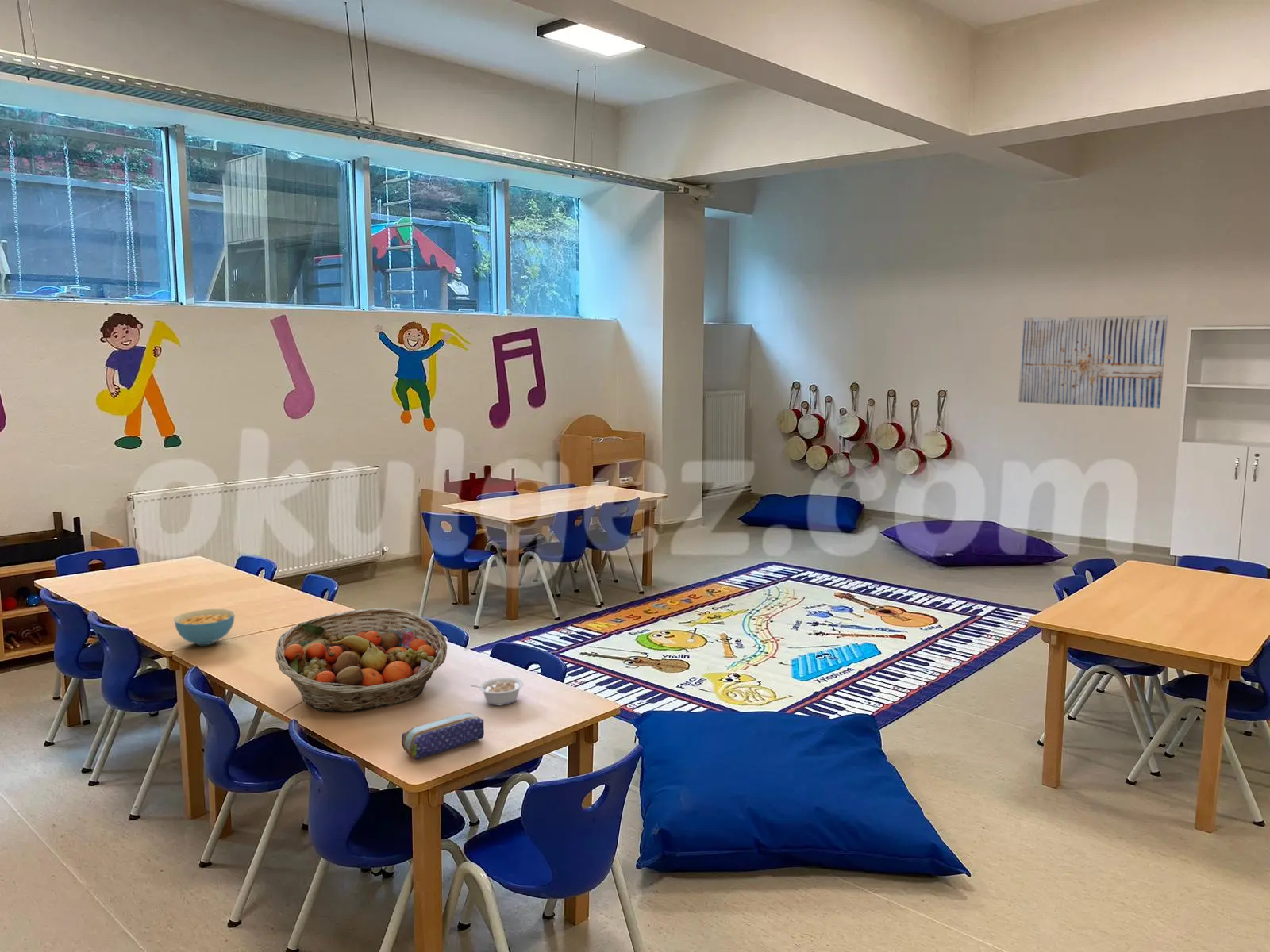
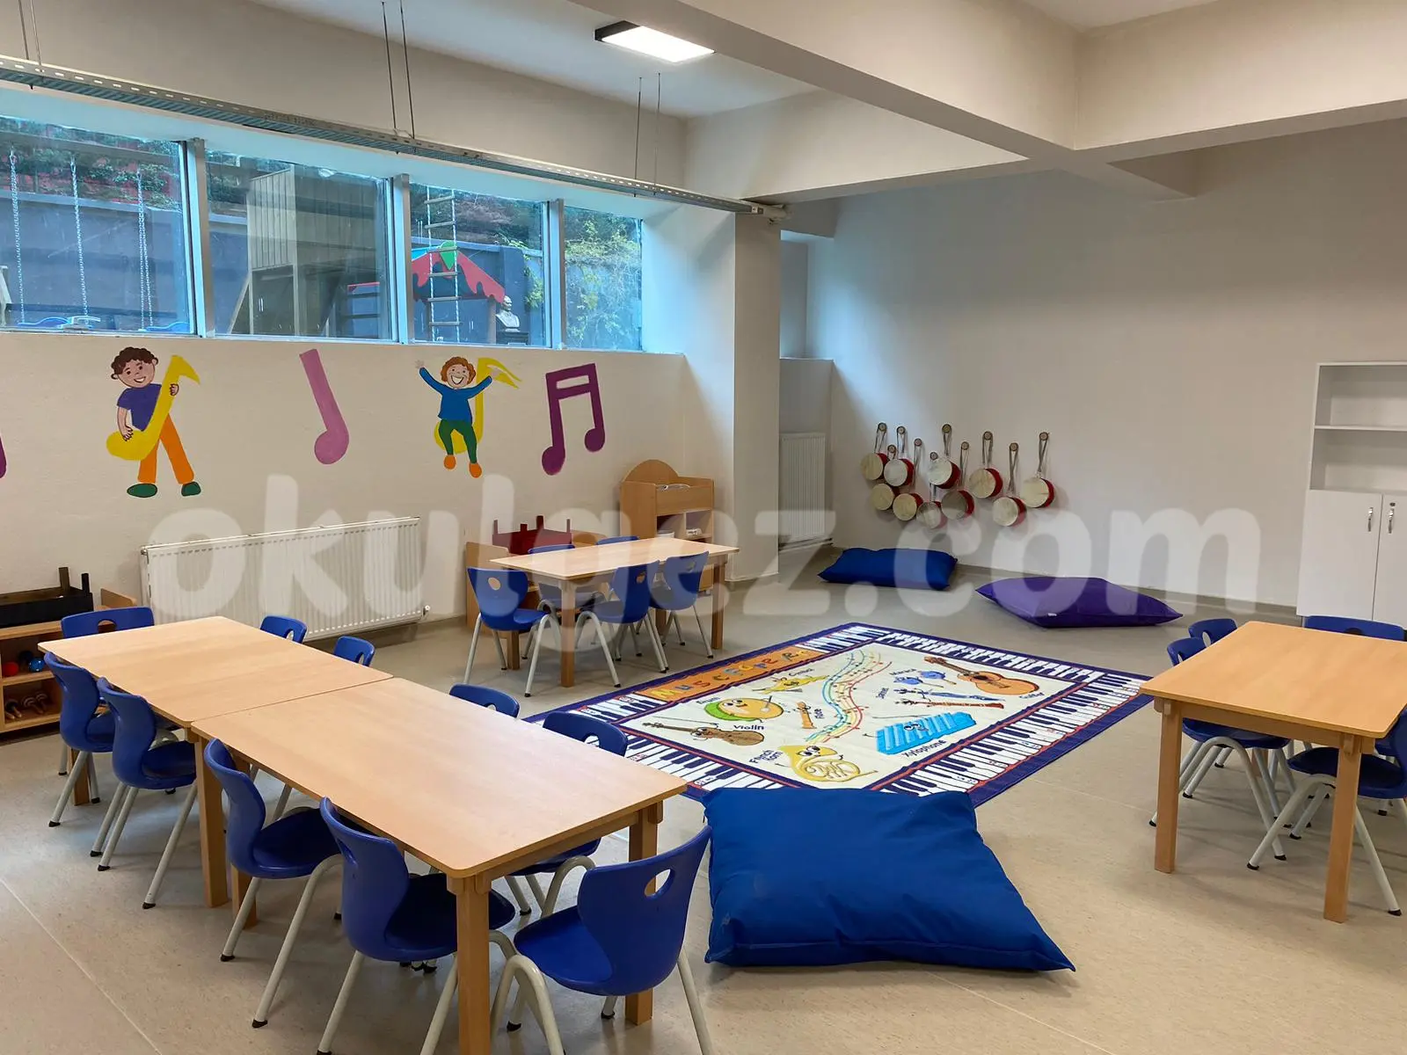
- wall art (1089, 361)
- pencil case (443, 734)
- legume (500, 691)
- fruit basket (364, 658)
- cereal bowl (205, 629)
